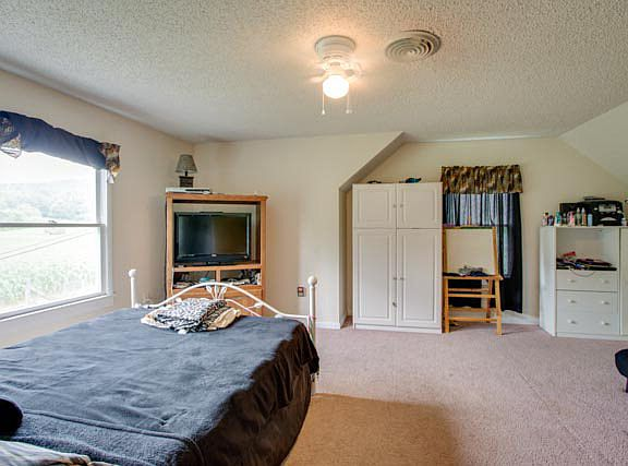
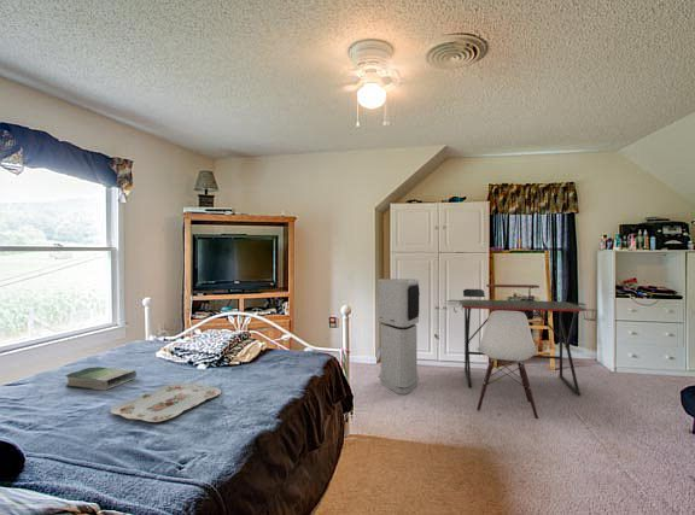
+ book (101, 376)
+ serving tray (169, 400)
+ chair (506, 357)
+ air purifier (396, 333)
+ desk (526, 315)
